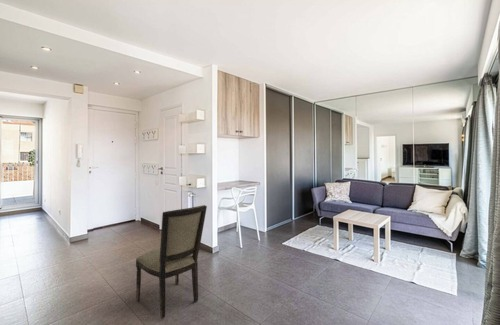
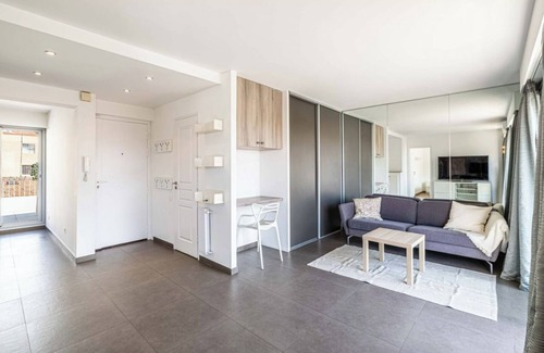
- dining chair (171, 253)
